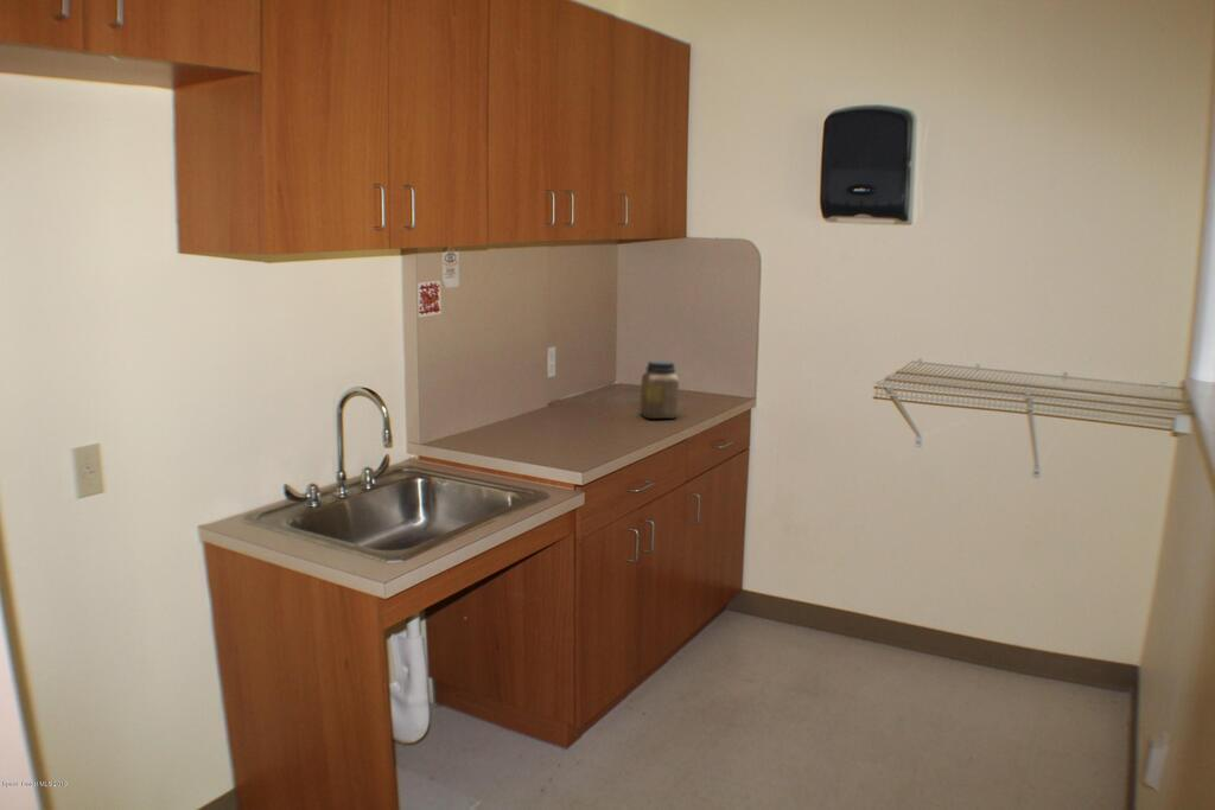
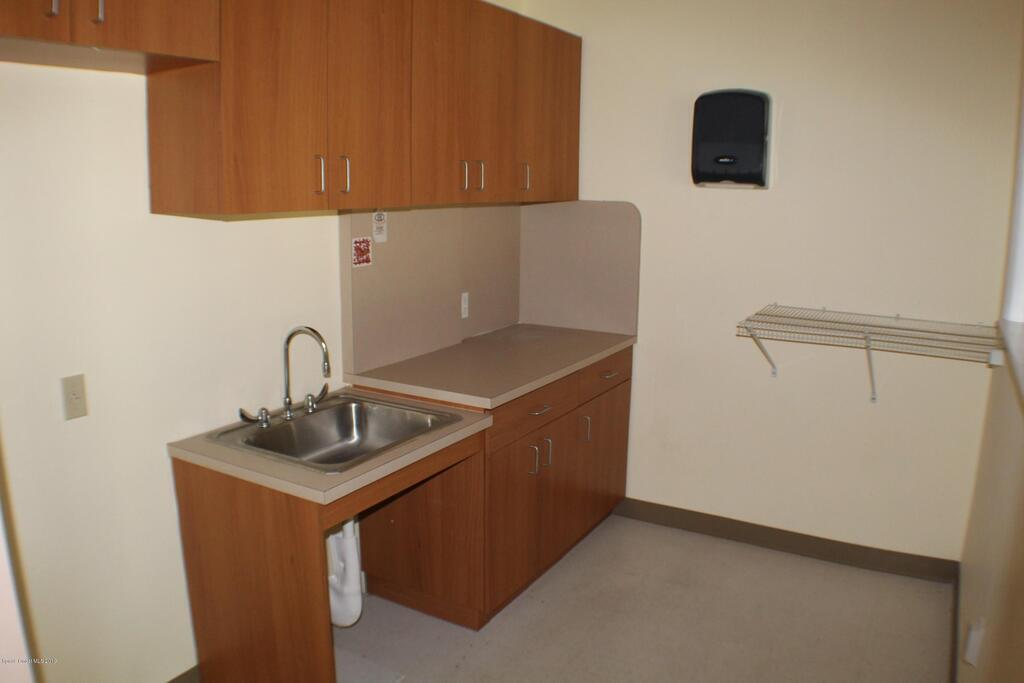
- jar (659, 388)
